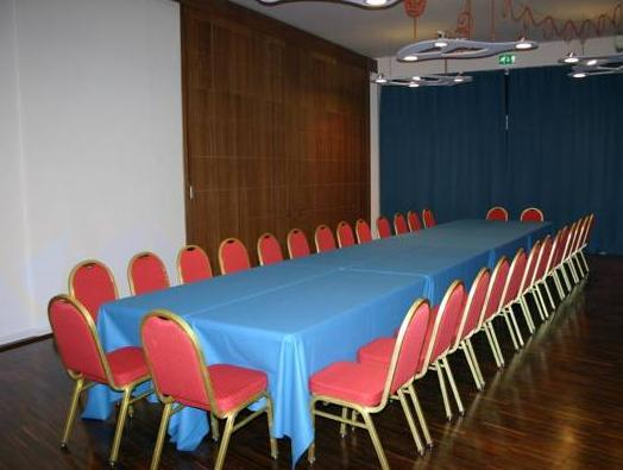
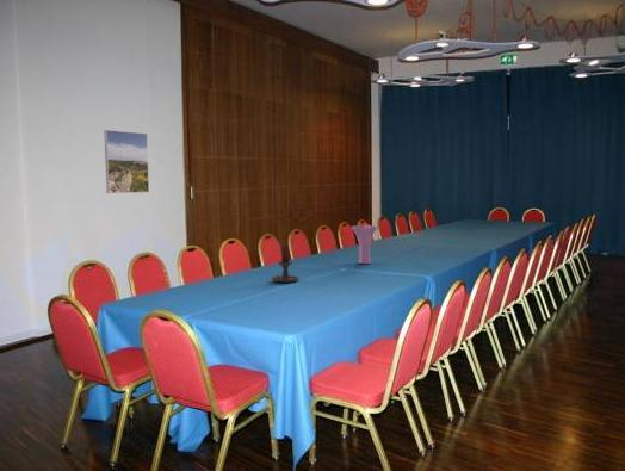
+ candle holder (283, 262)
+ vase (364, 244)
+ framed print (126, 162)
